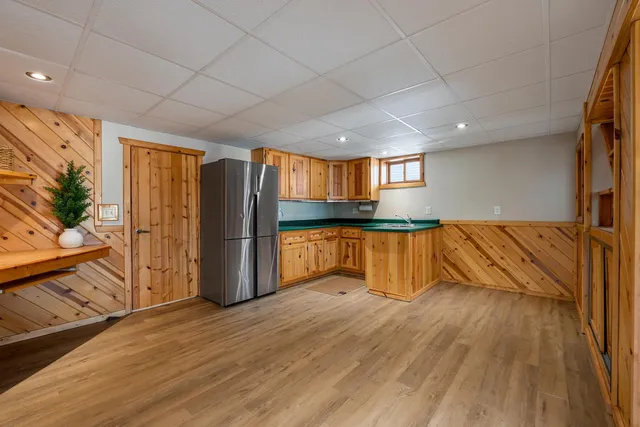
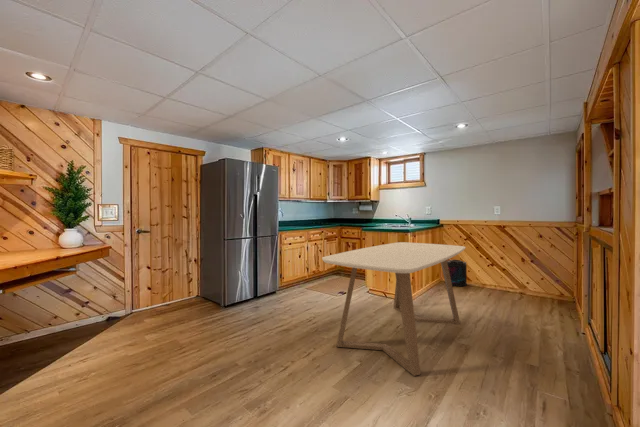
+ supplement container (456, 272)
+ dining table (403, 292)
